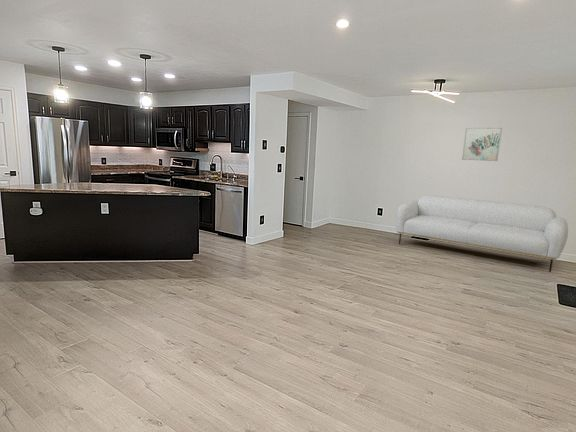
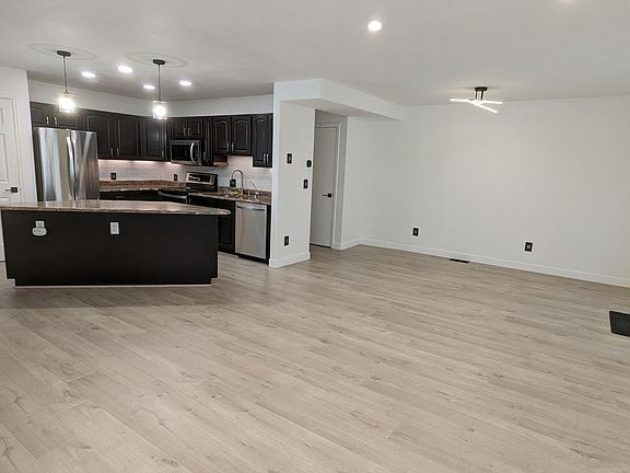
- sofa (474, 227)
- wall art (481, 144)
